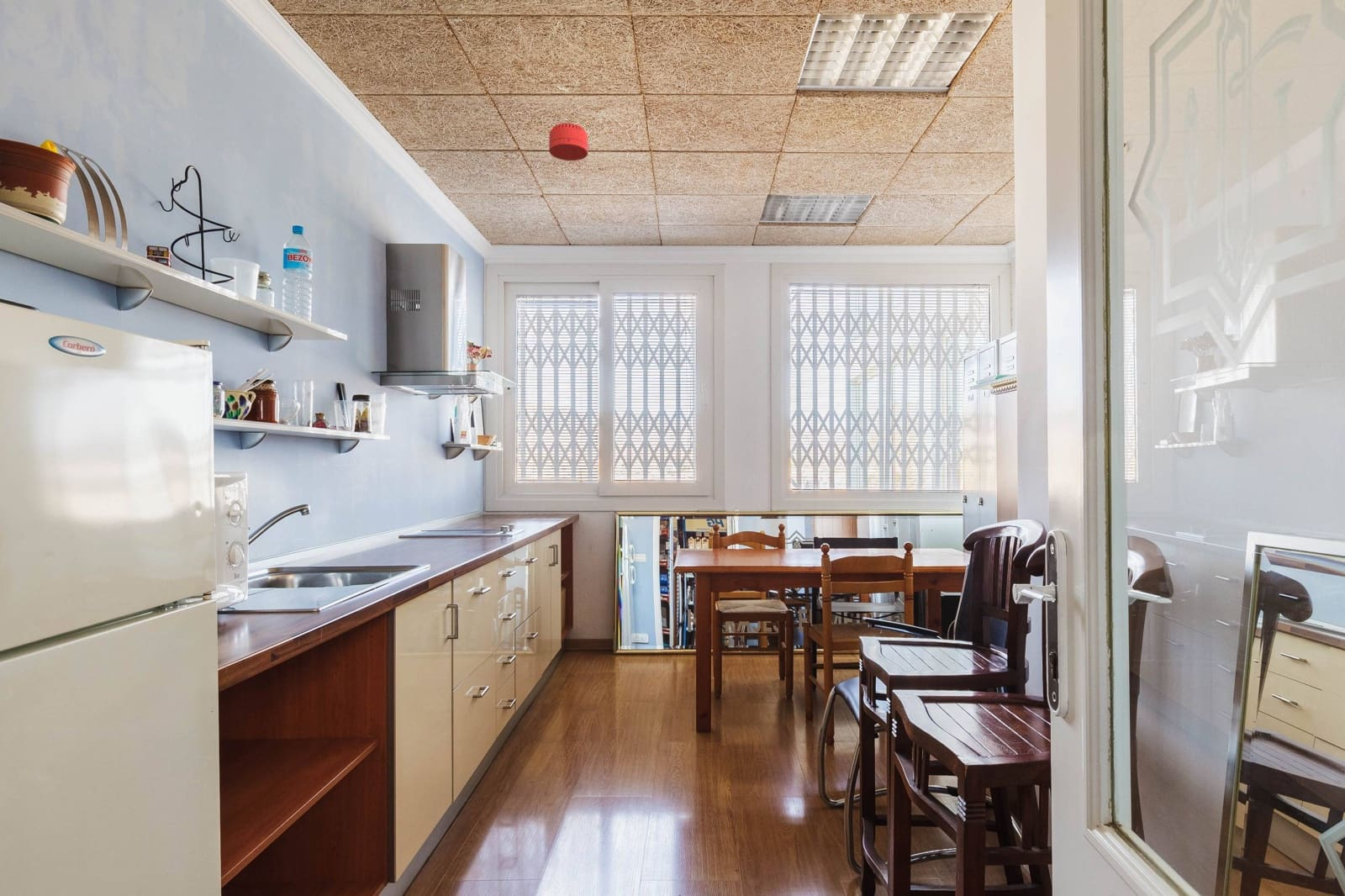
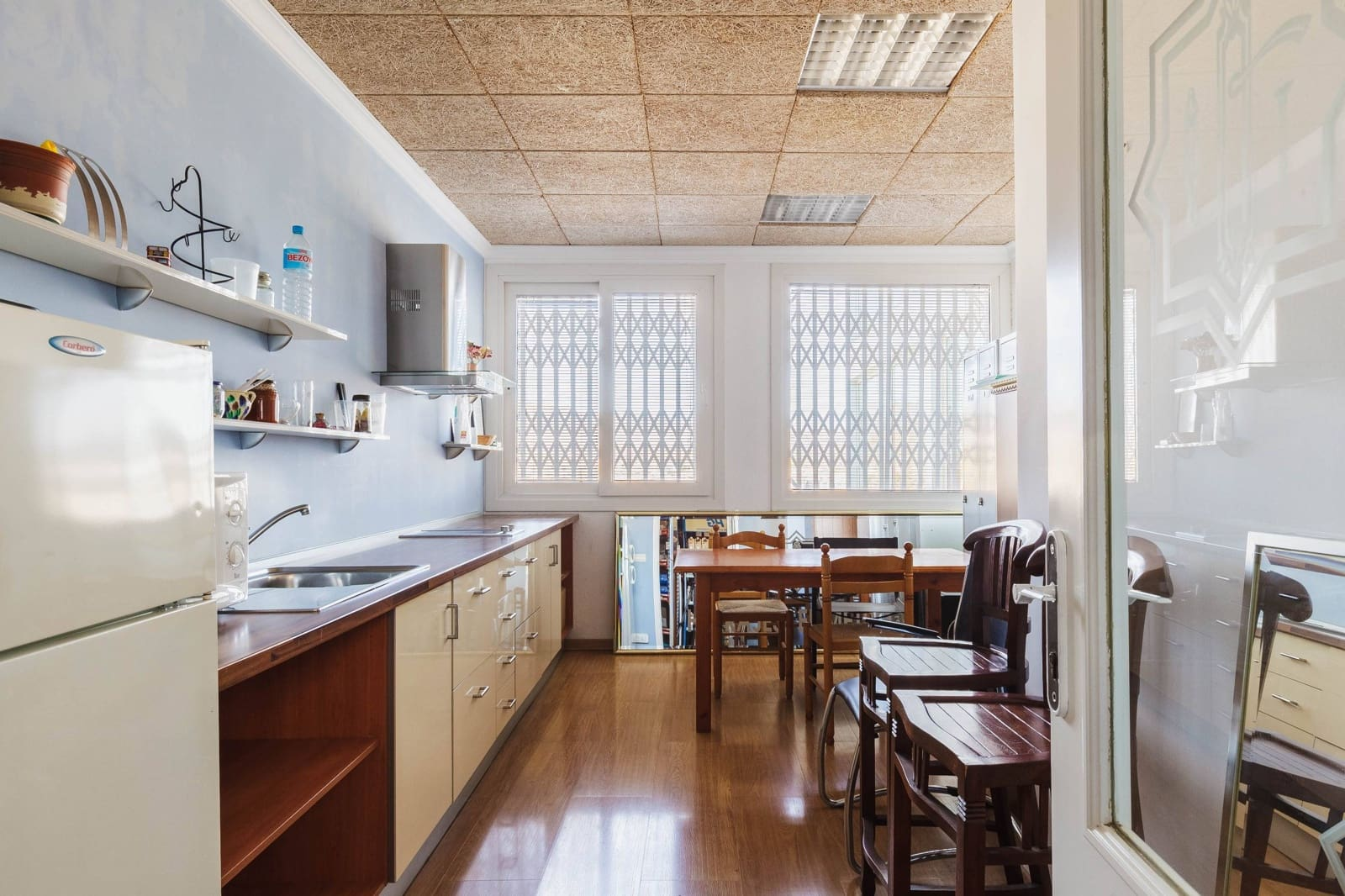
- smoke detector (568, 141)
